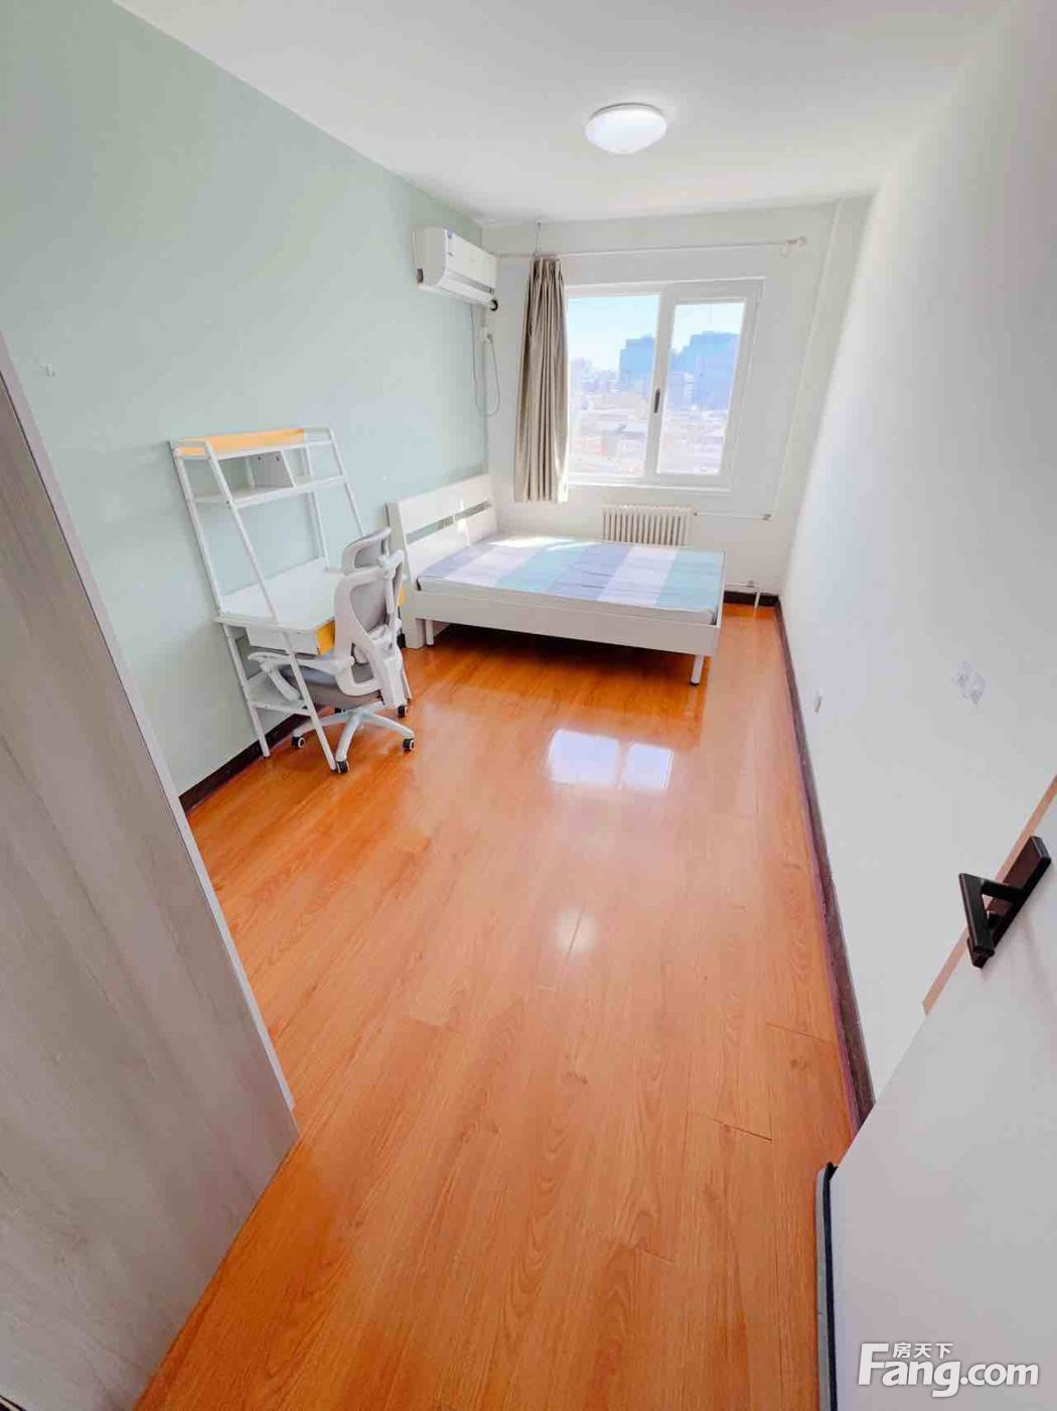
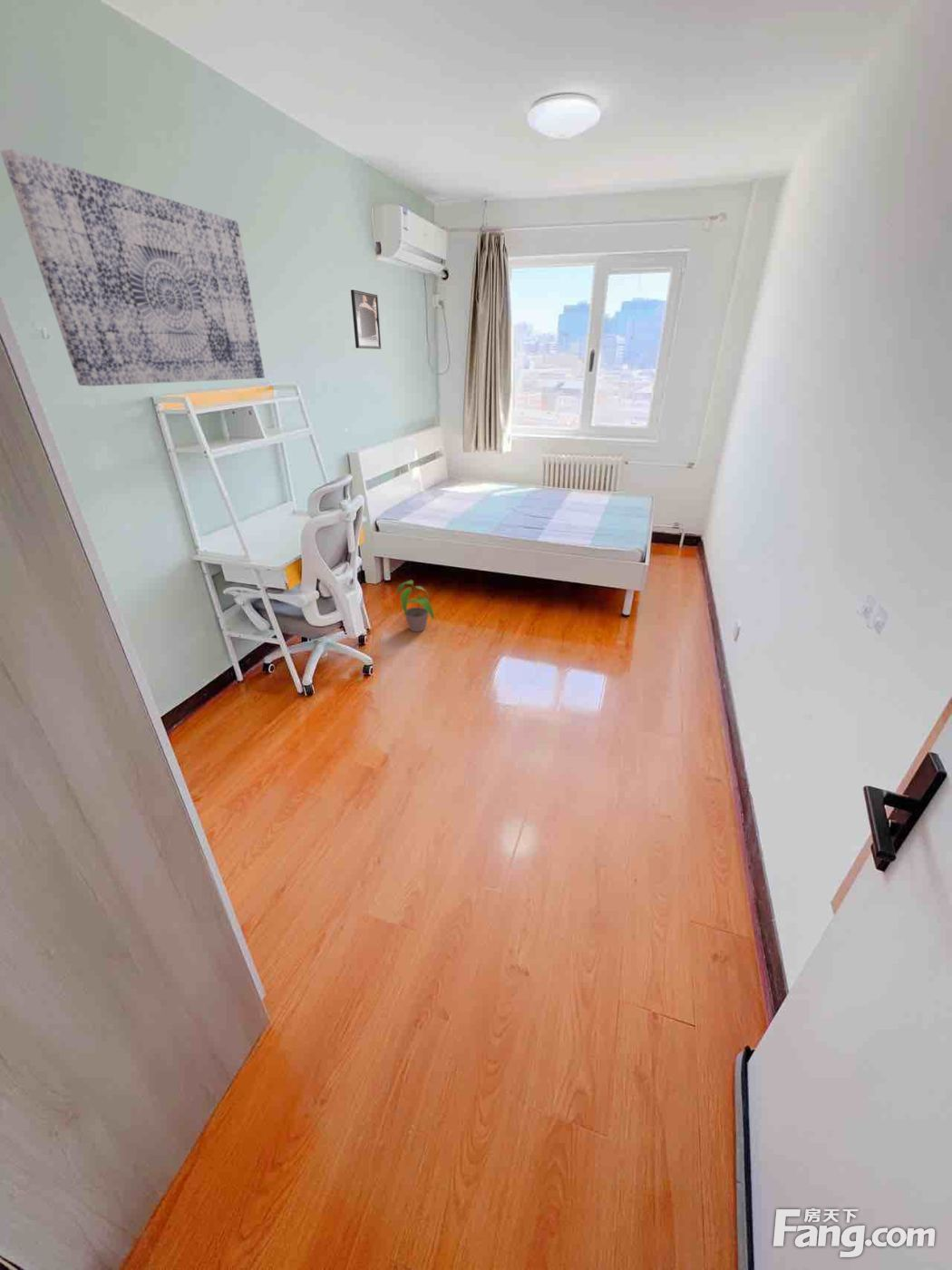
+ potted plant (415, 607)
+ wall art (167, 294)
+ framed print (366, 321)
